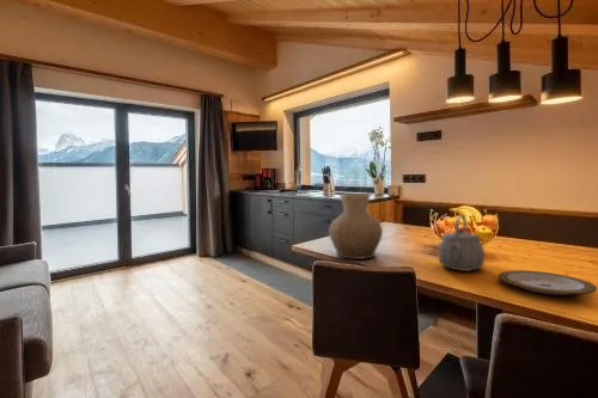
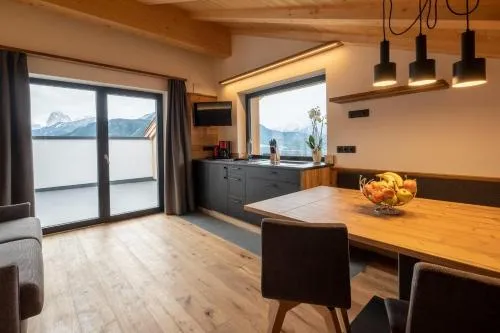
- tea kettle (459, 243)
- vase (355, 224)
- plate (543, 283)
